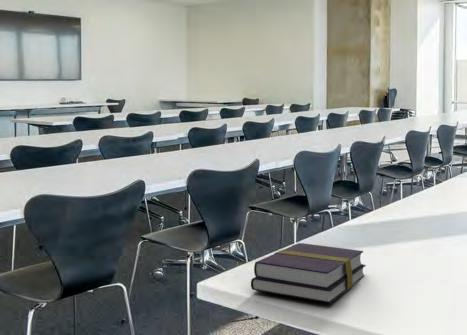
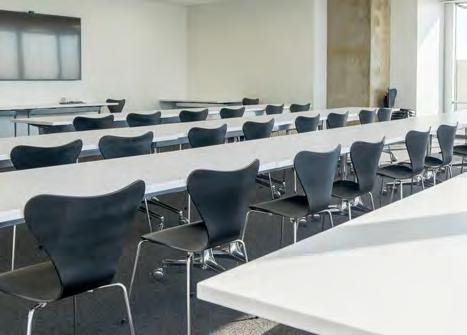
- book (310, 269)
